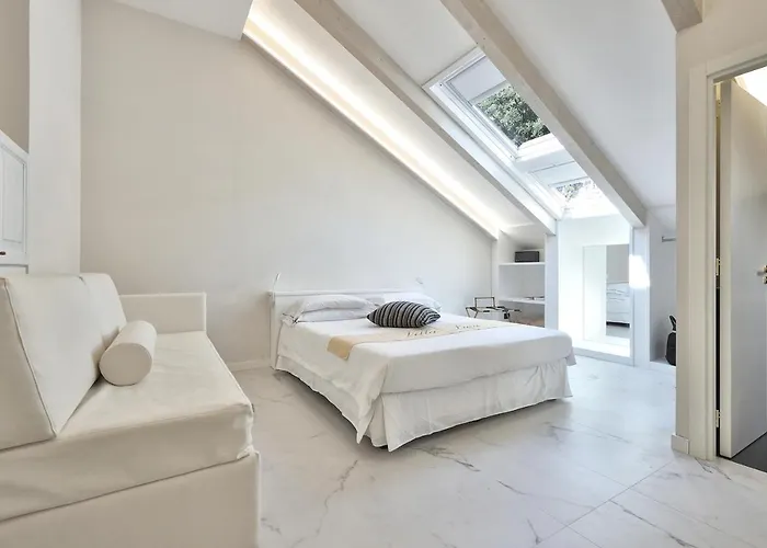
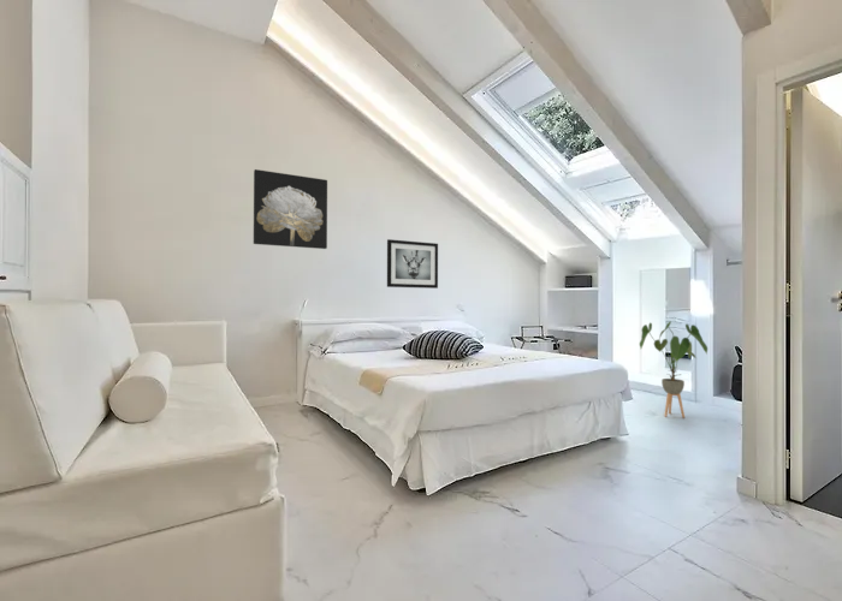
+ wall art (291, 210)
+ house plant (675, 369)
+ wall art (413, 264)
